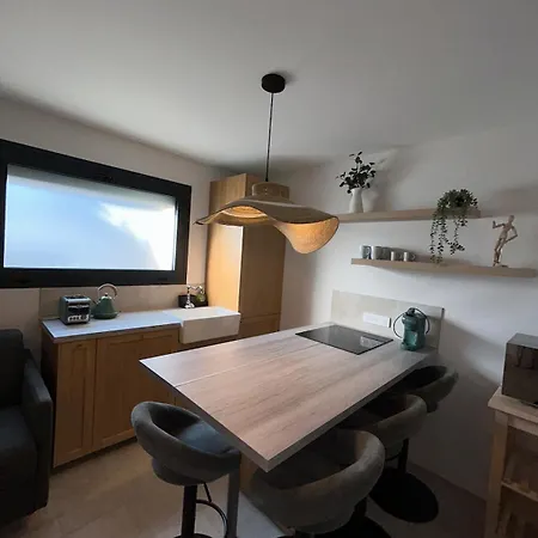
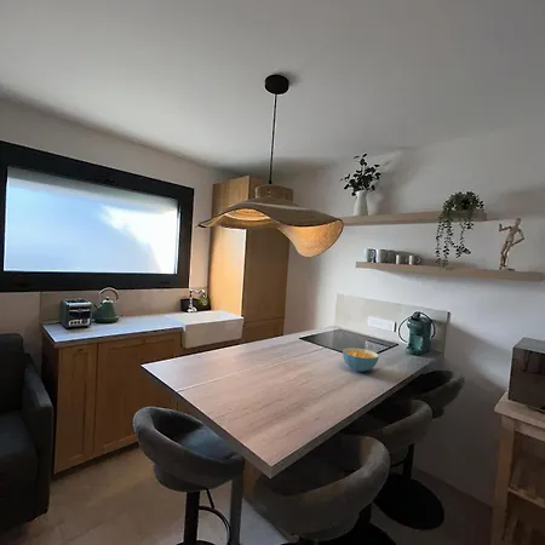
+ cereal bowl (360, 361)
